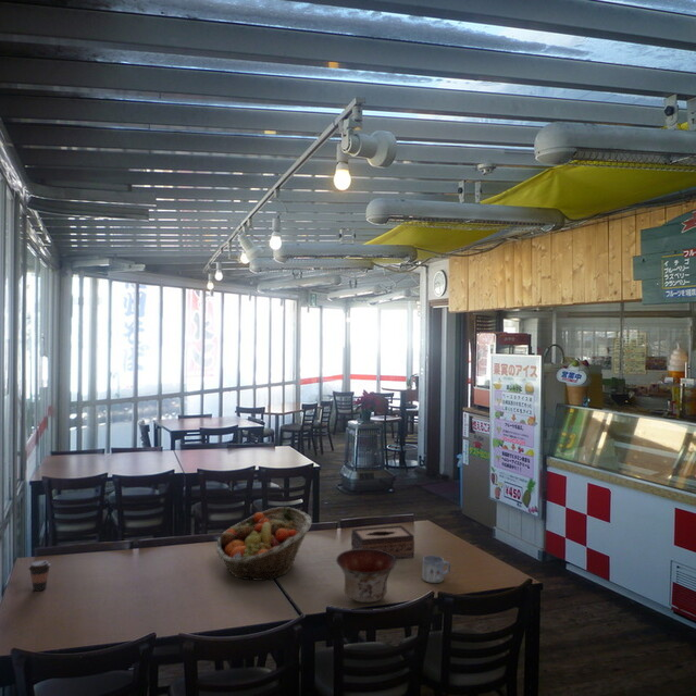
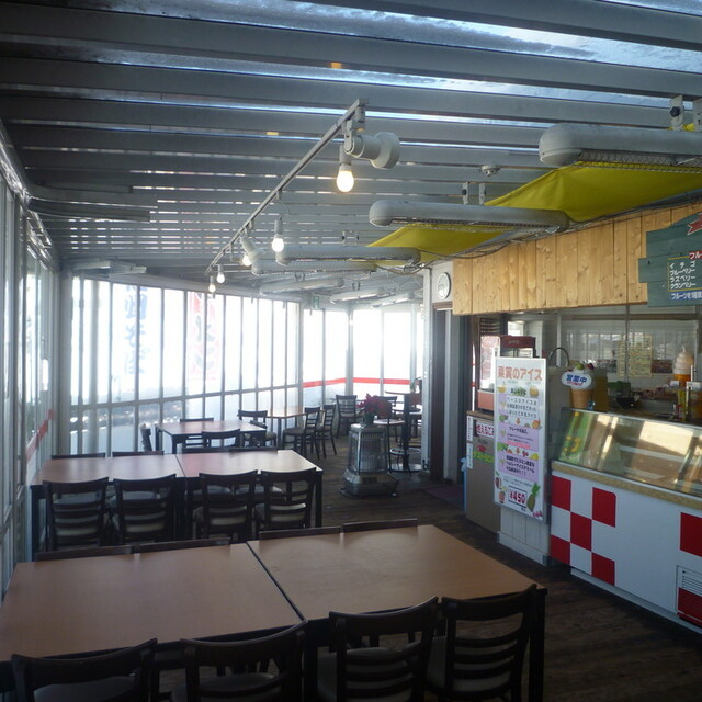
- mug (436, 568)
- fruit basket (263, 540)
- bowl (365, 579)
- tissue box (382, 543)
- coffee cup (39, 575)
